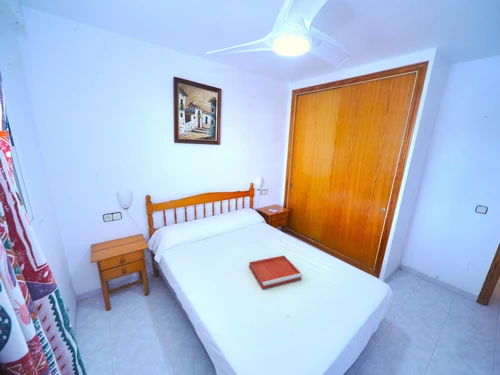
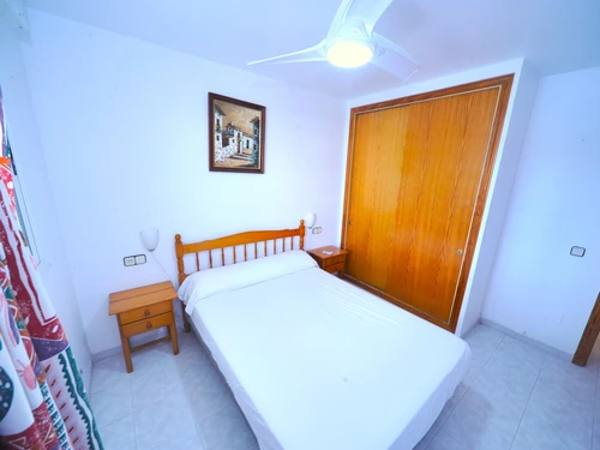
- tray (274, 270)
